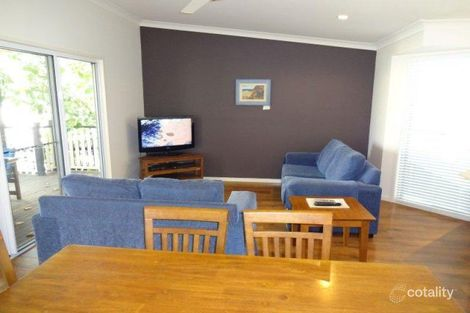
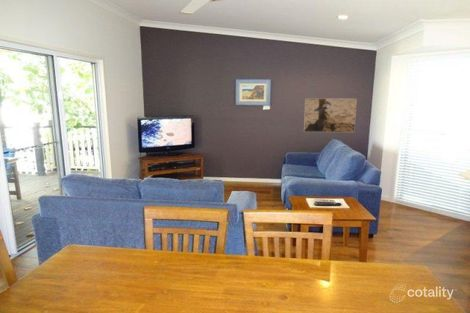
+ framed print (329, 115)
